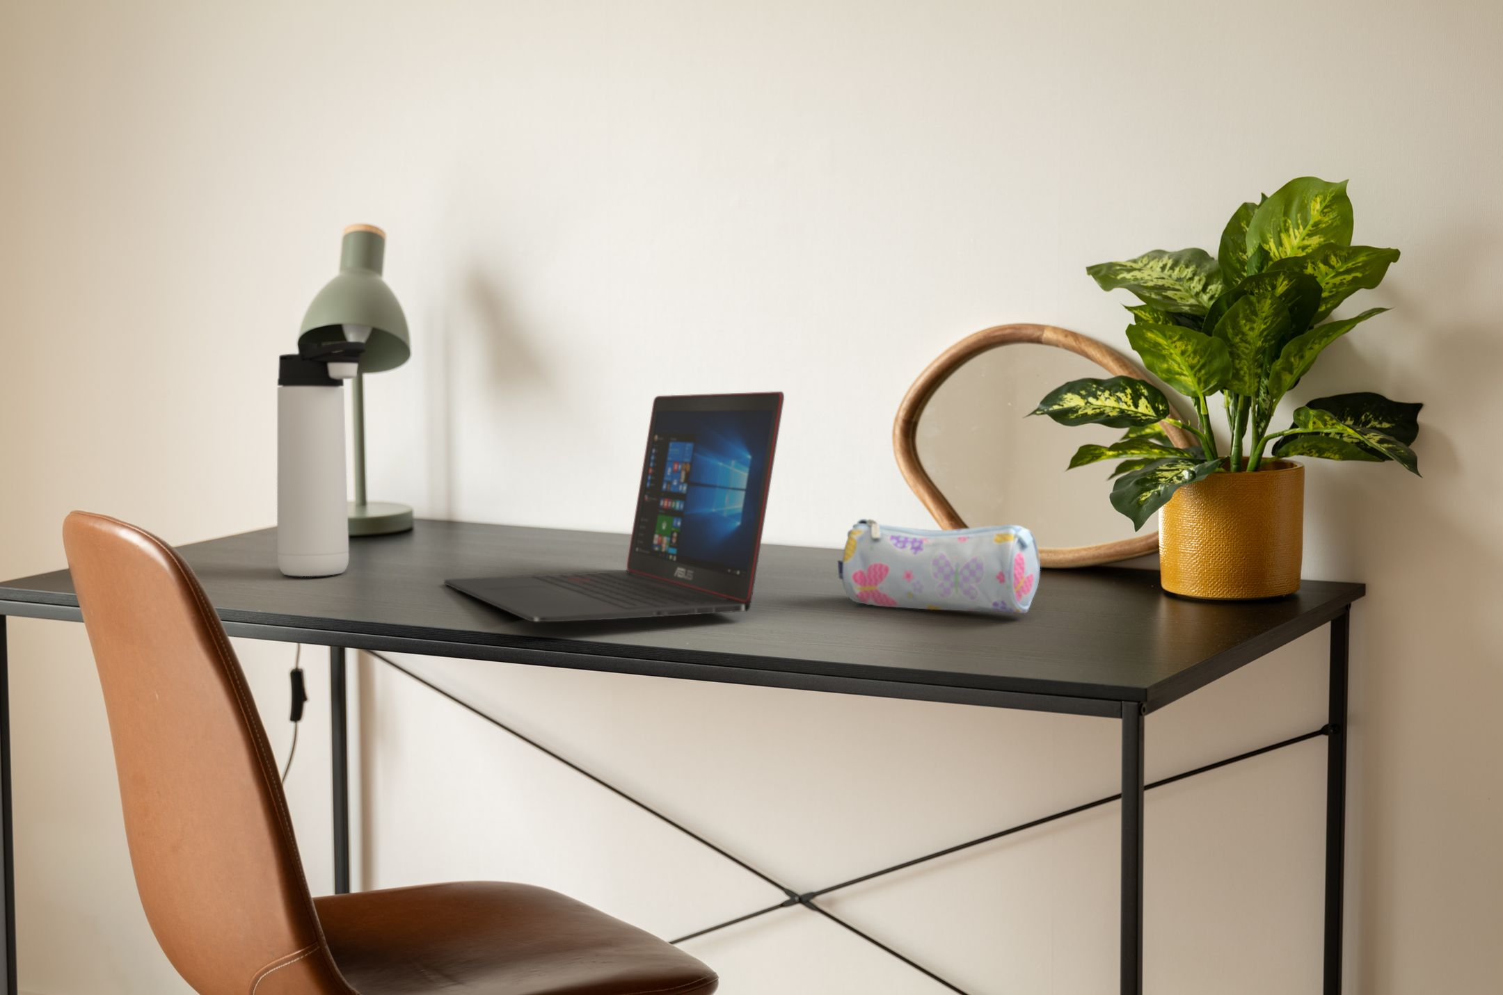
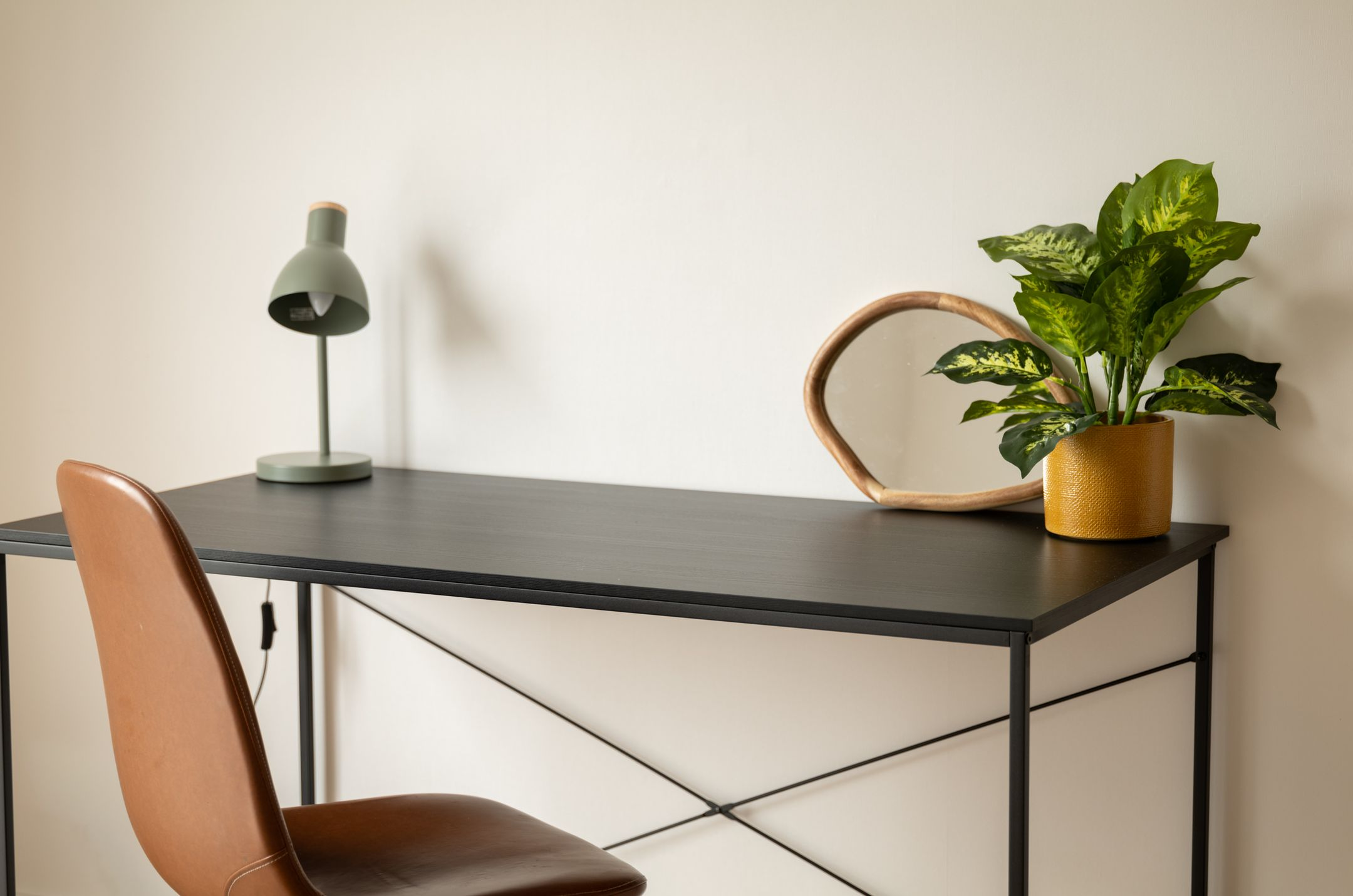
- pencil case (940, 564)
- laptop (637, 501)
- thermos bottle (323, 459)
